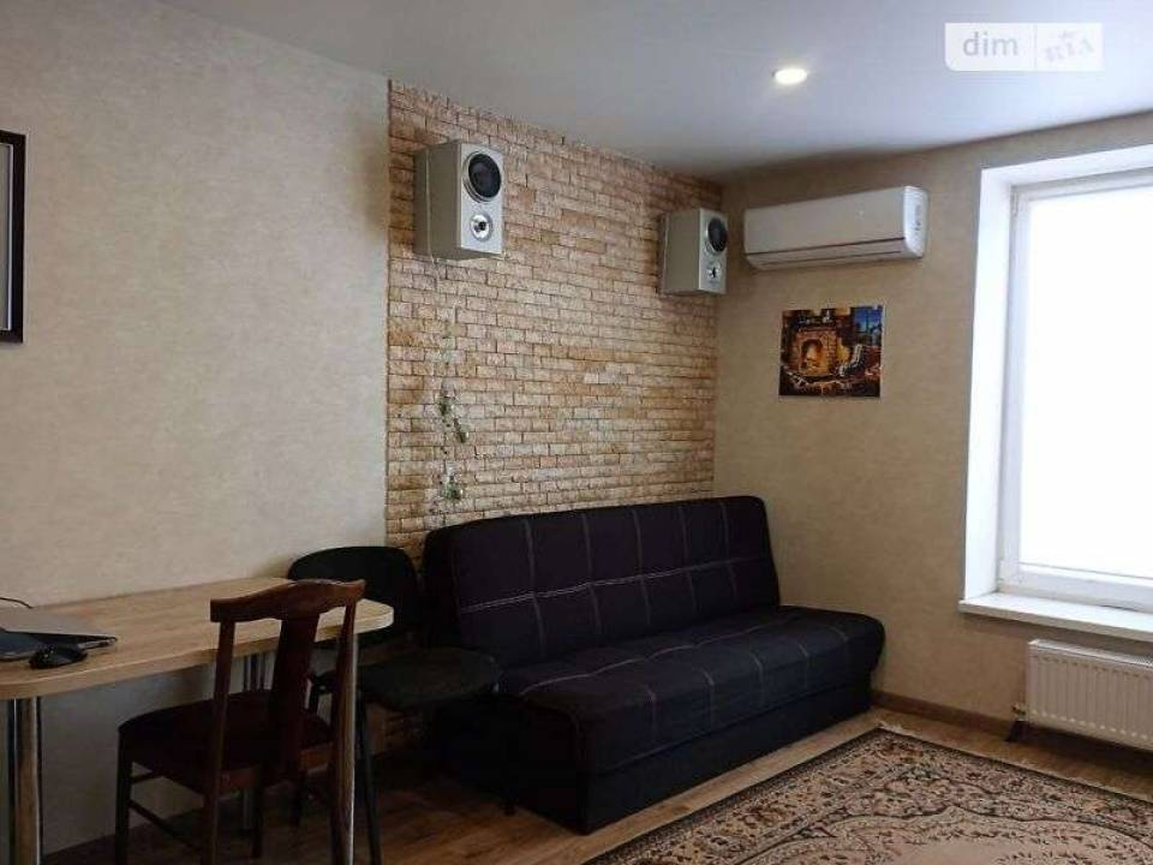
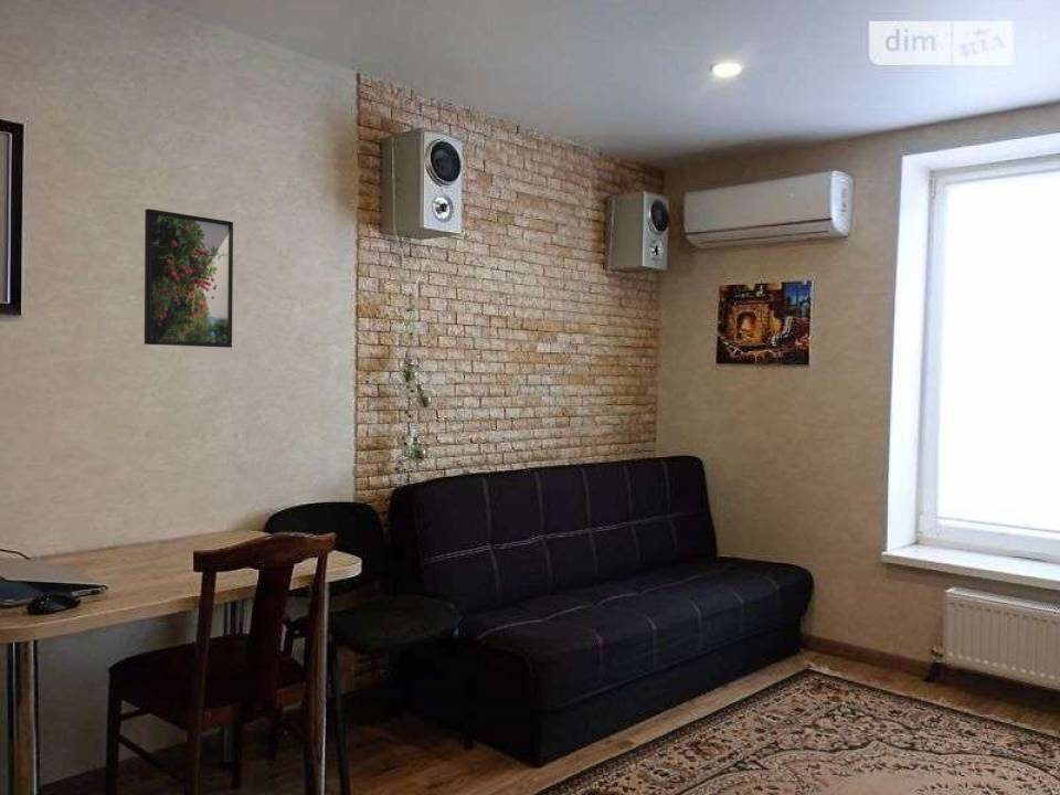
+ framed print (190, 280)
